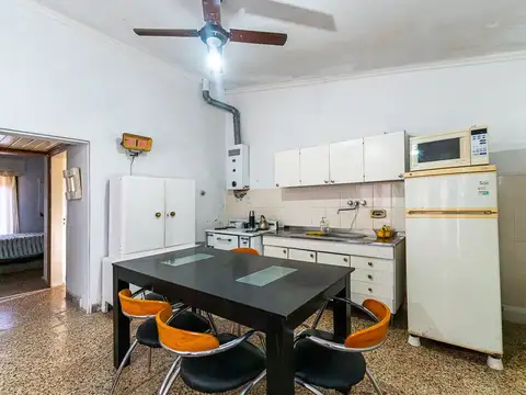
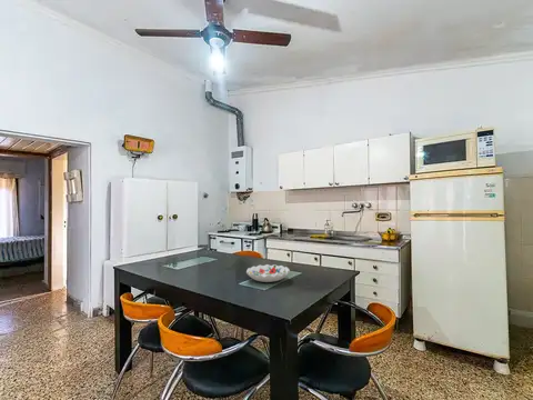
+ decorative bowl (268, 273)
